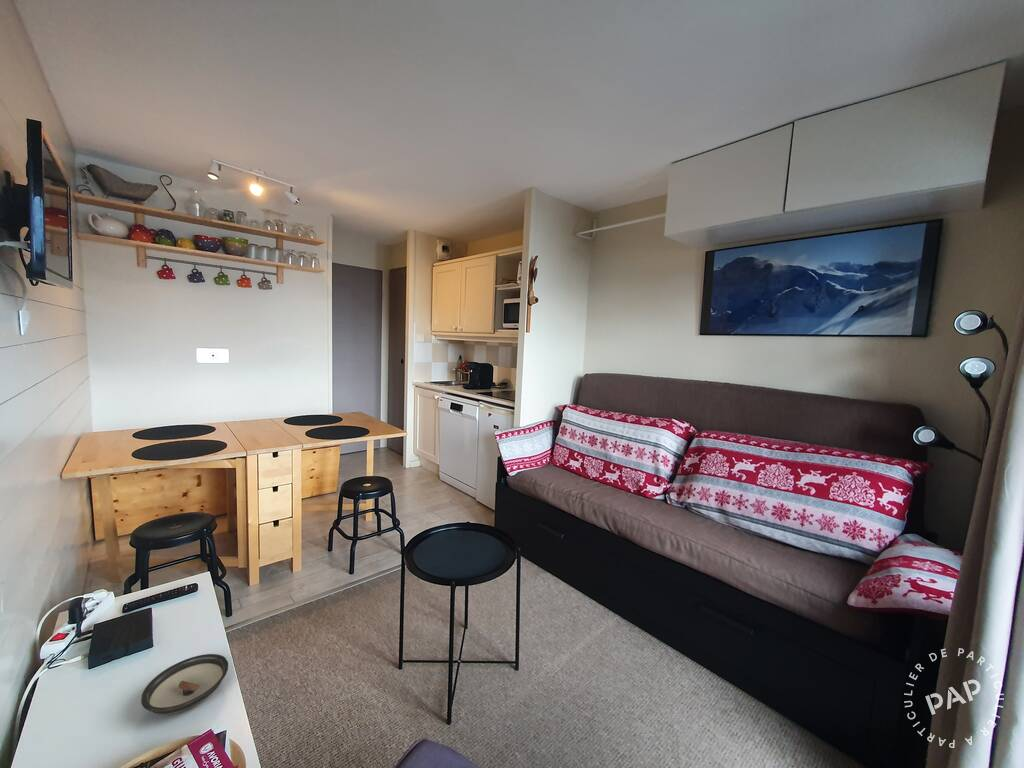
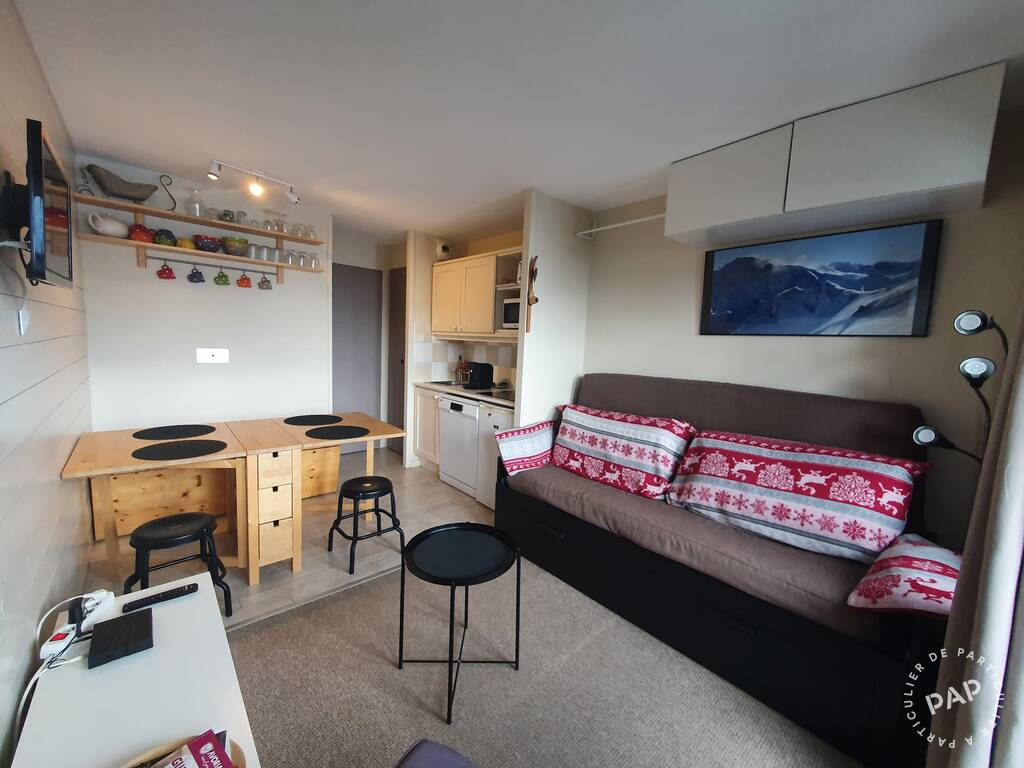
- saucer (187, 687)
